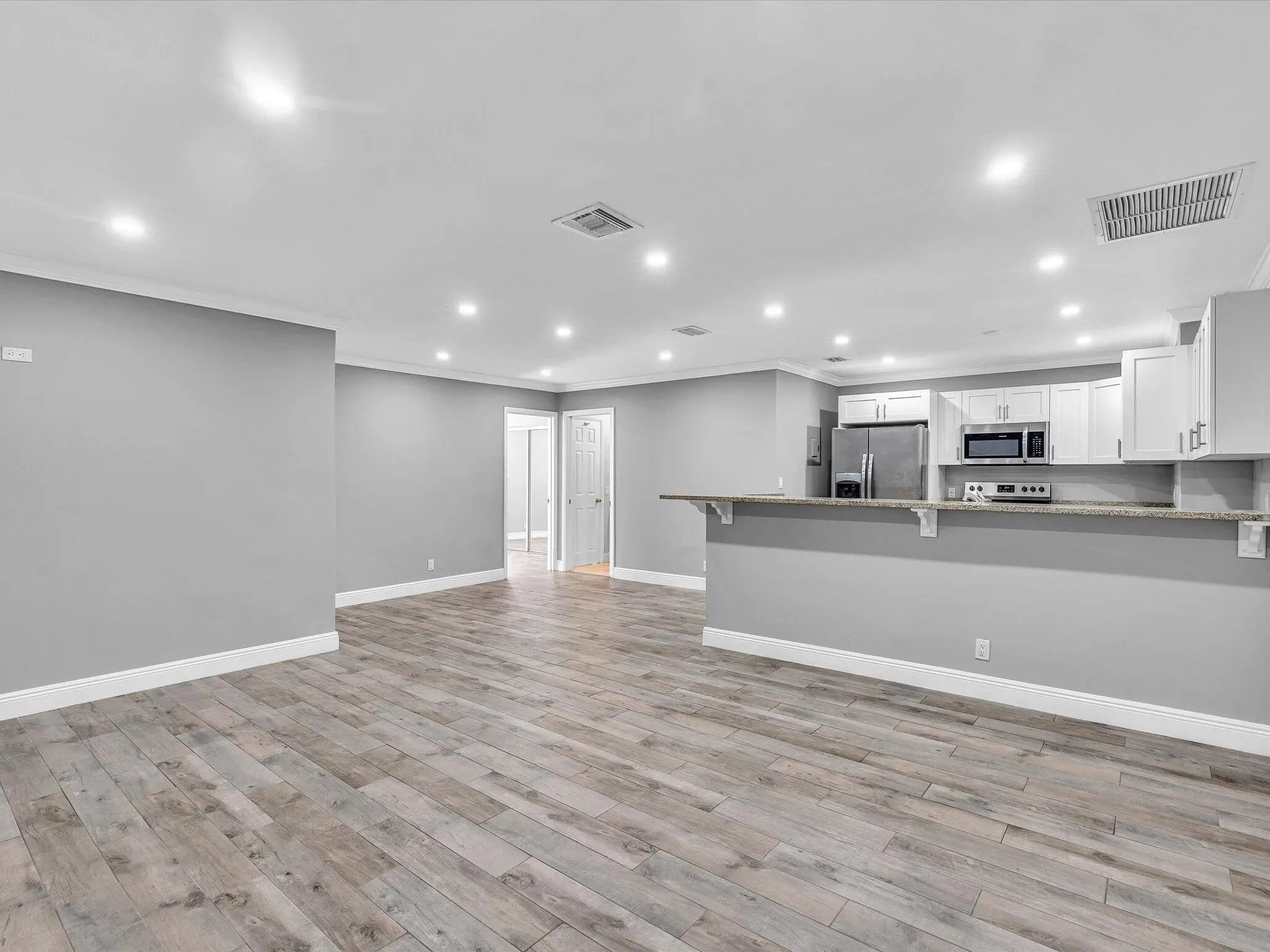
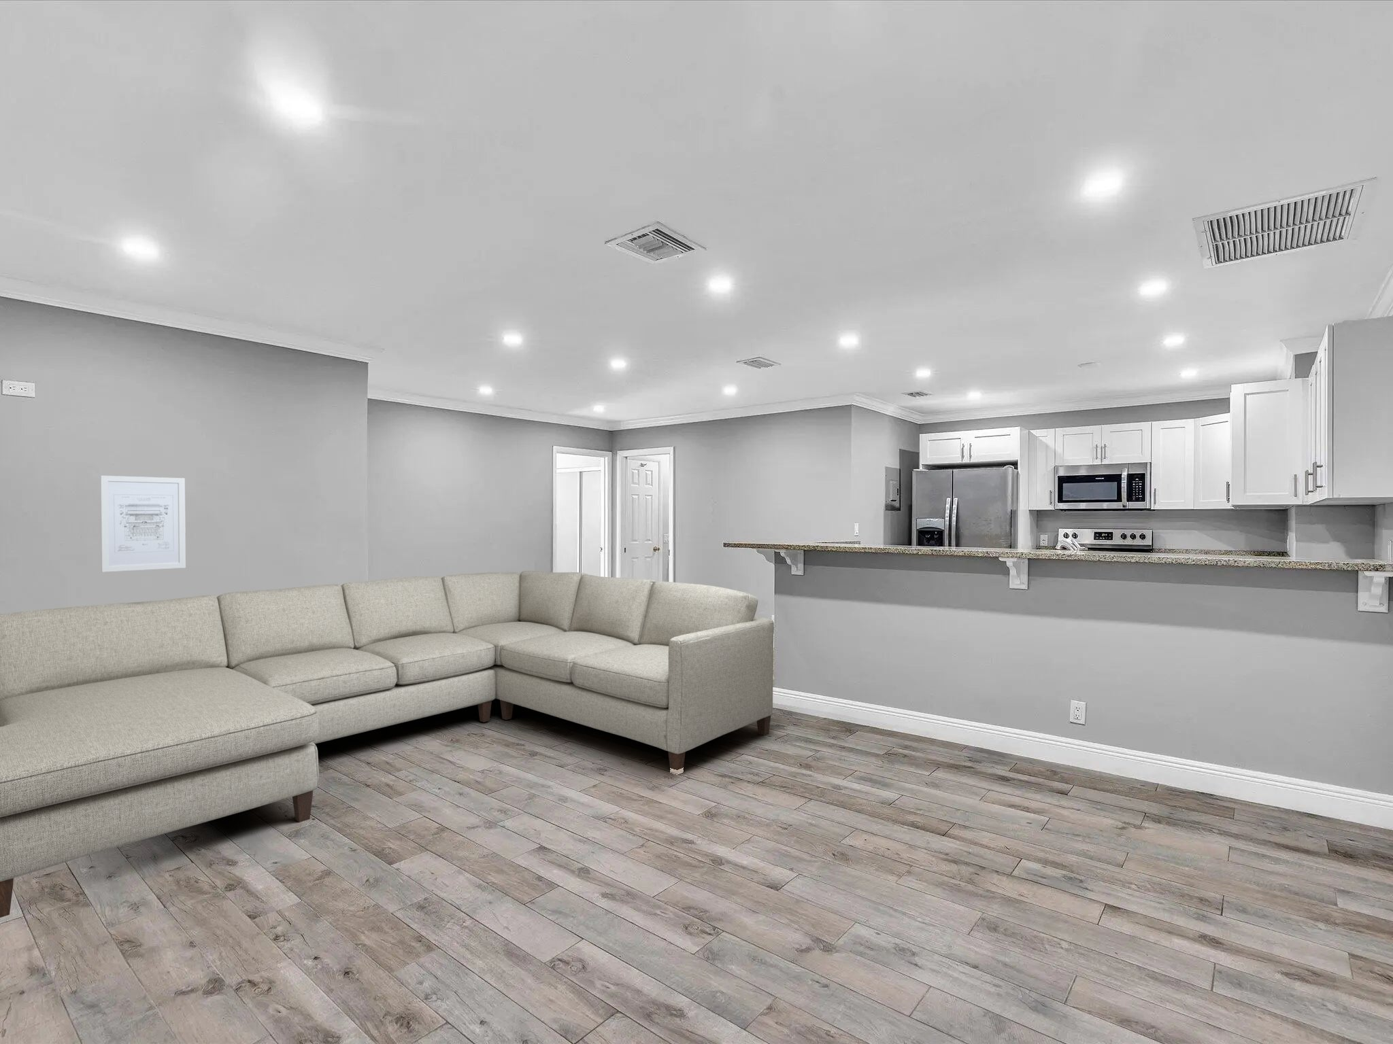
+ sofa (412, 680)
+ wall art (144, 523)
